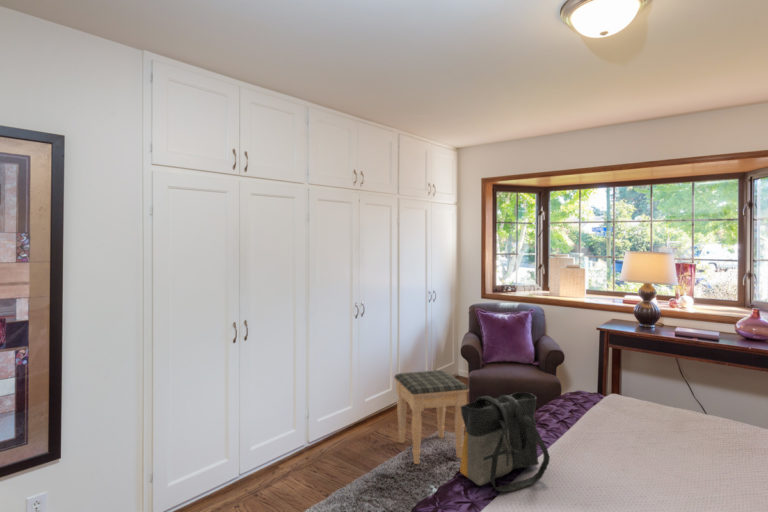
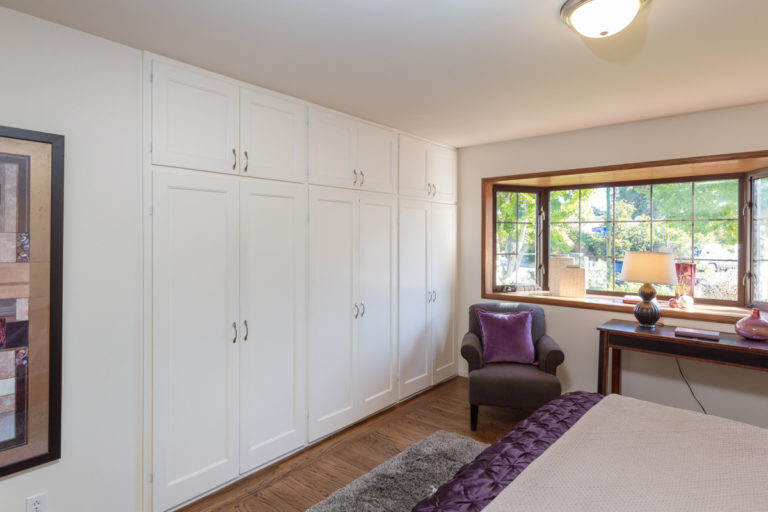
- footstool (429, 407)
- tote bag (505, 437)
